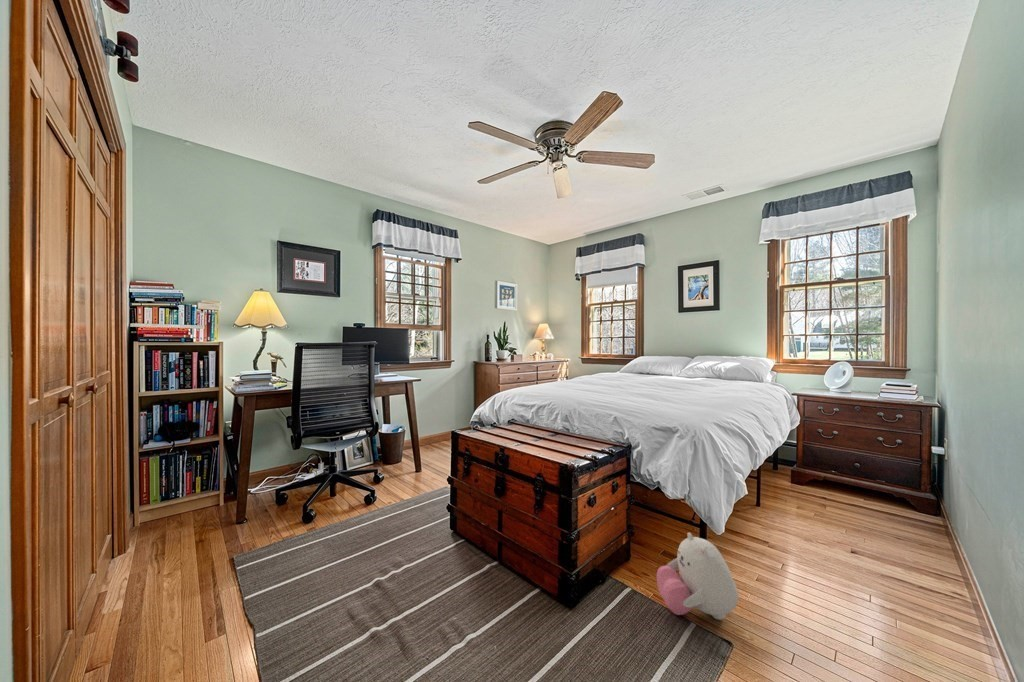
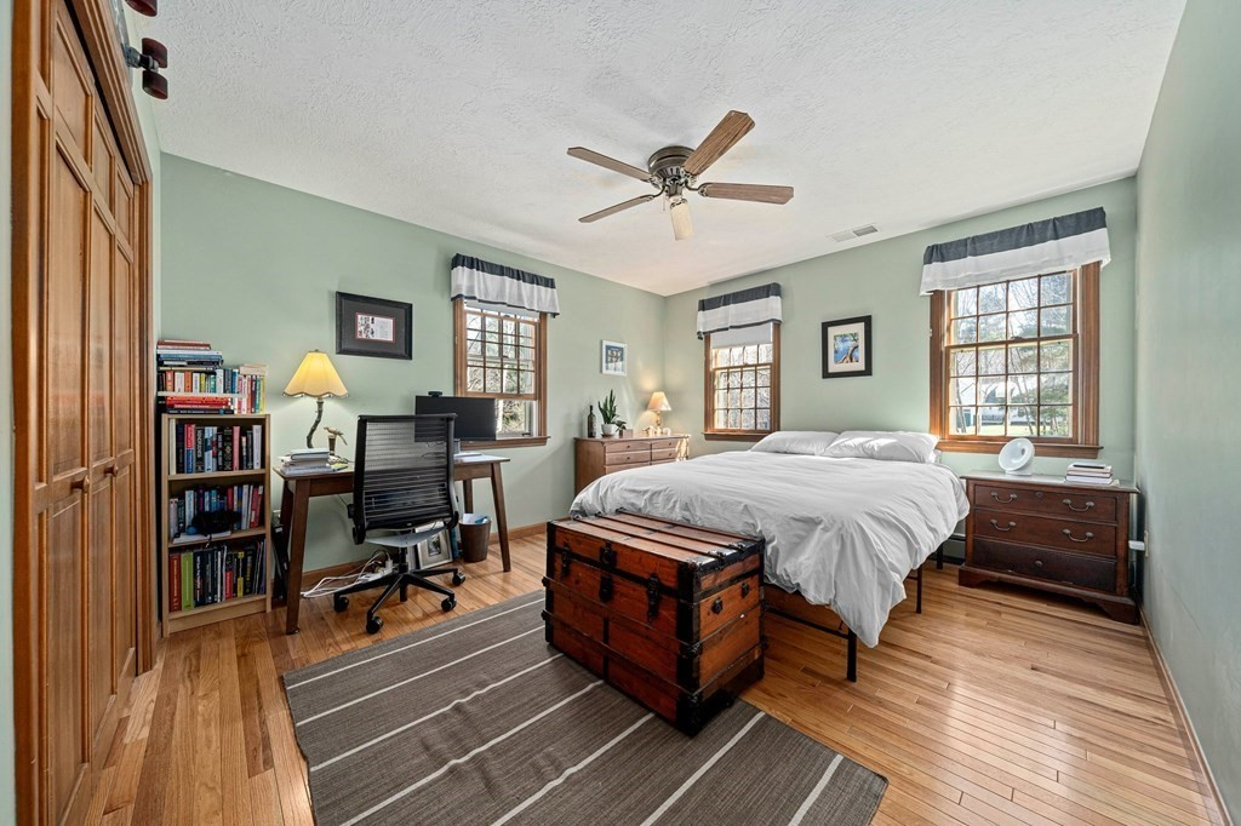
- plush toy (696, 575)
